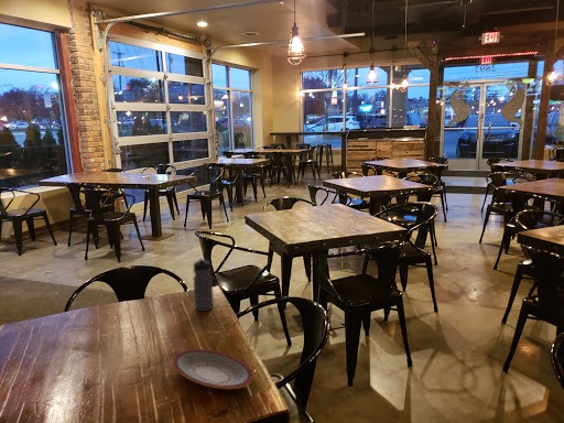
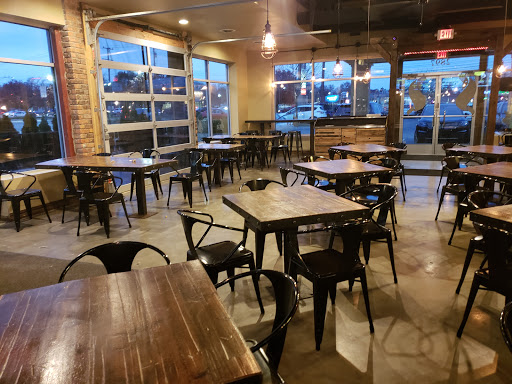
- water bottle (203, 283)
- plate (212, 370)
